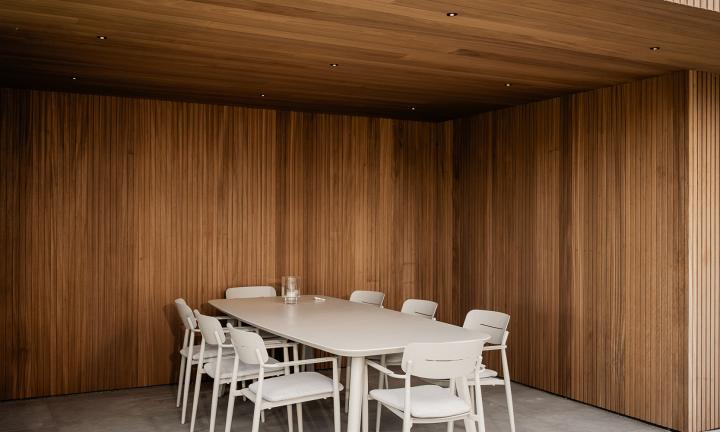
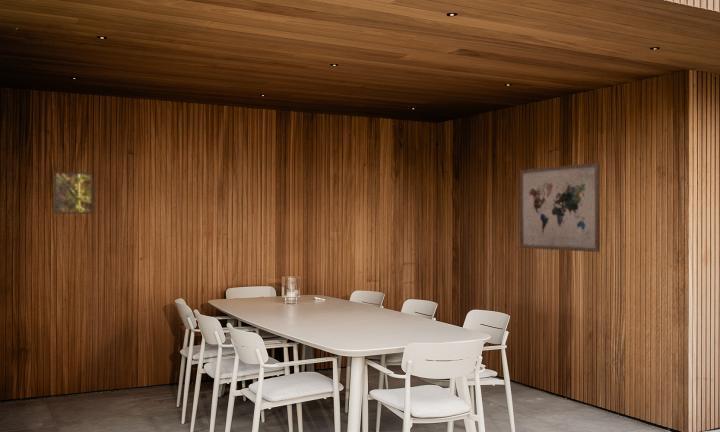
+ wall art (556, 208)
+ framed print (73, 192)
